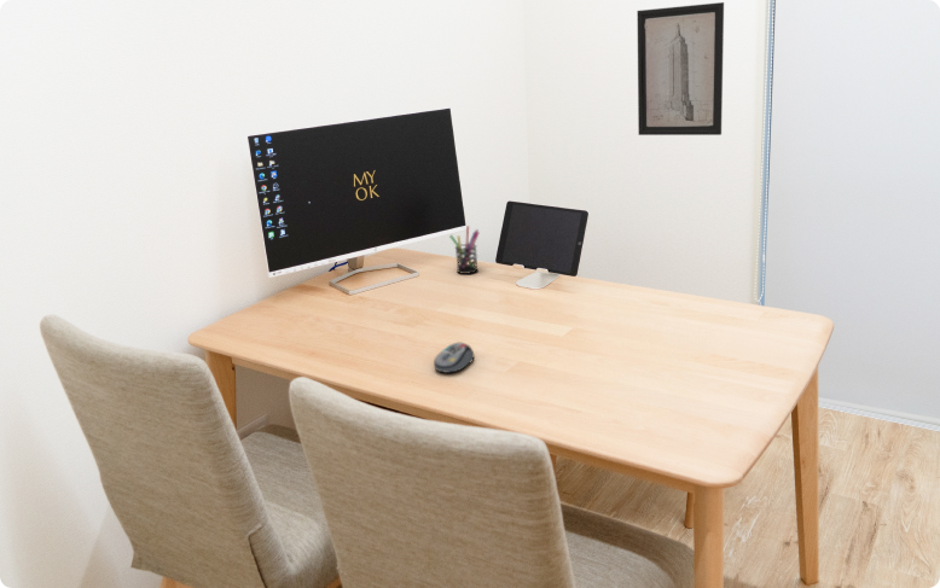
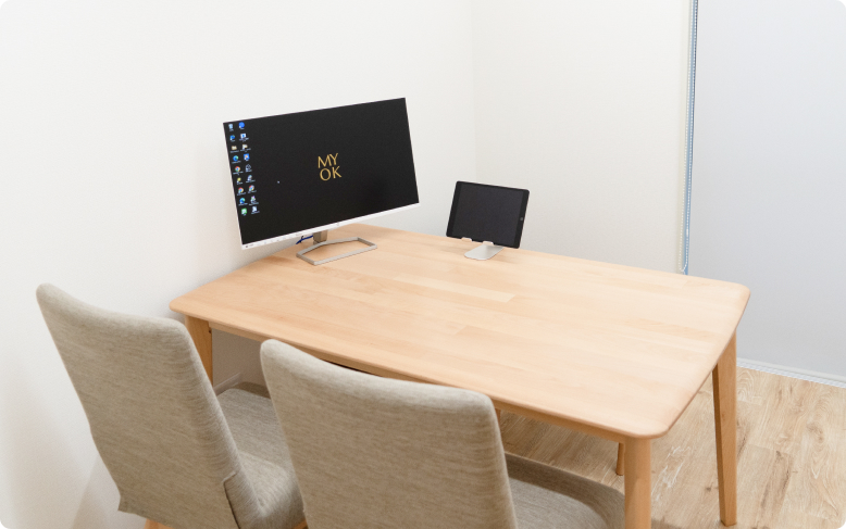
- computer mouse (453, 355)
- pen holder (464, 249)
- wall art (679, 71)
